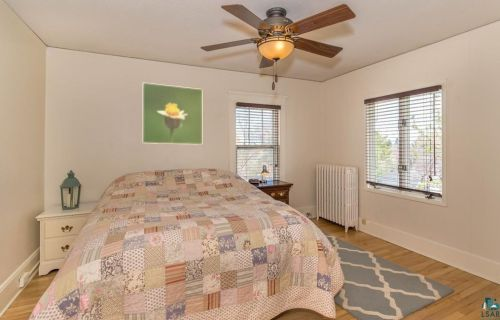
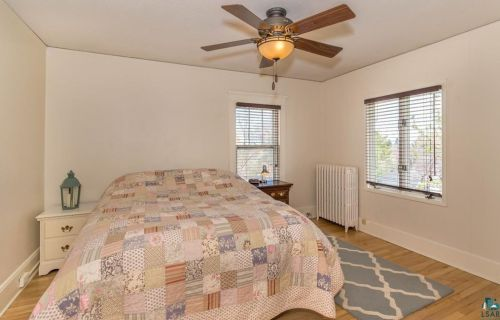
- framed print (173, 115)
